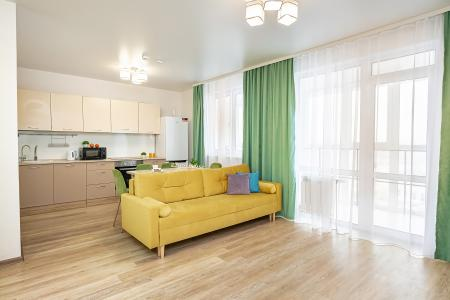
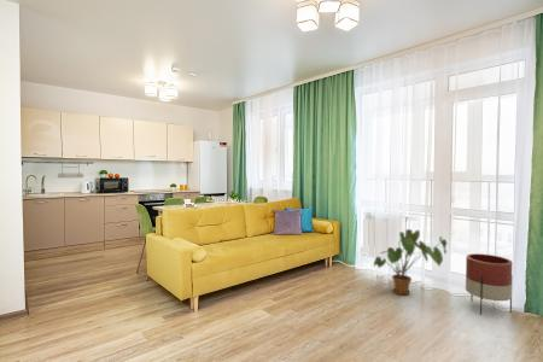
+ planter (487, 284)
+ house plant (411, 262)
